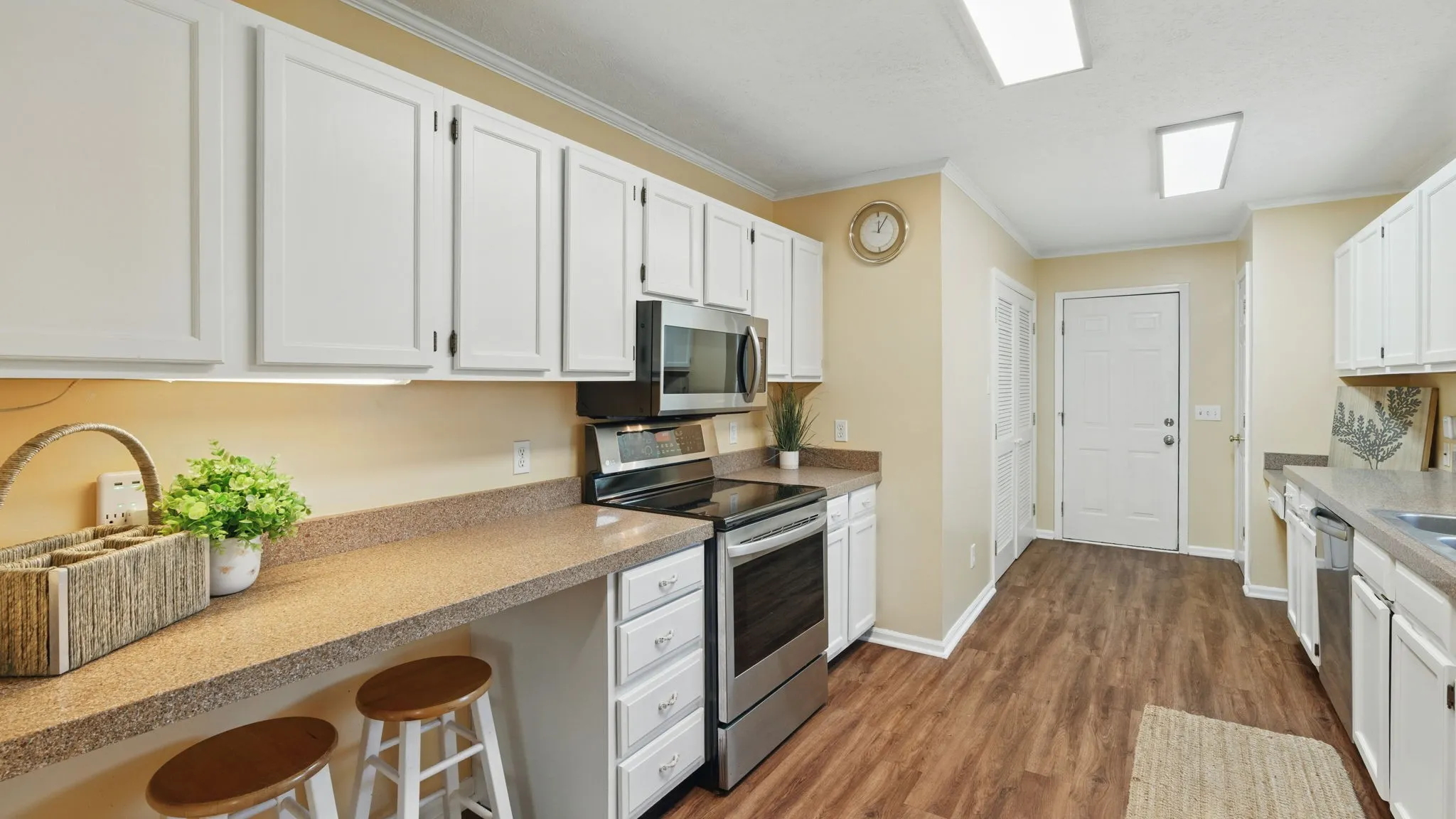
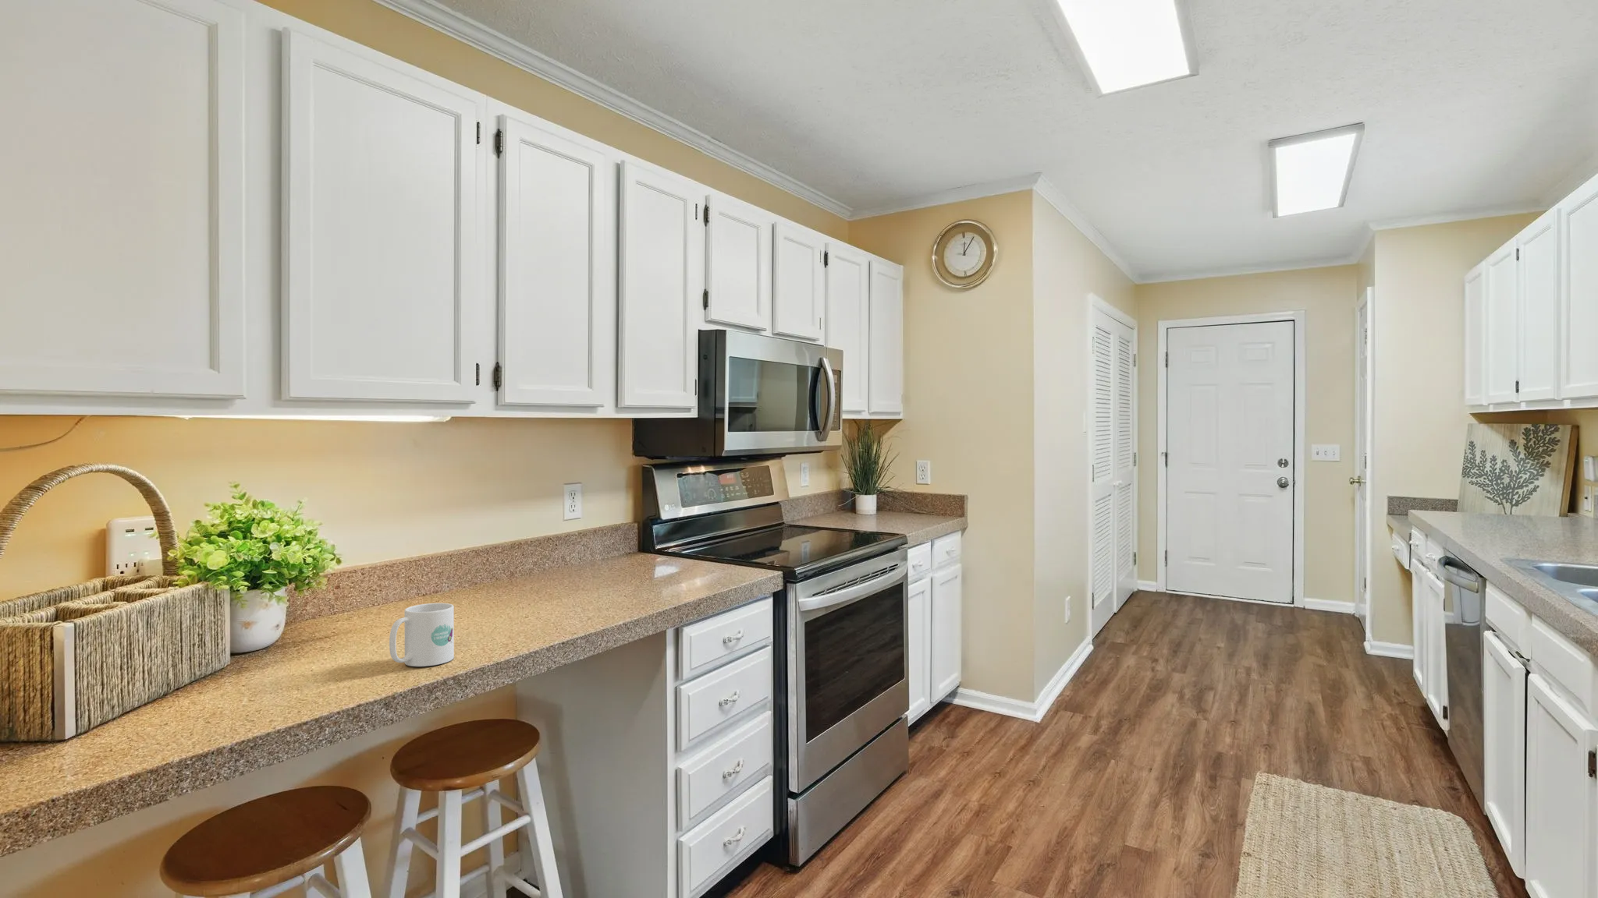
+ mug (420, 635)
